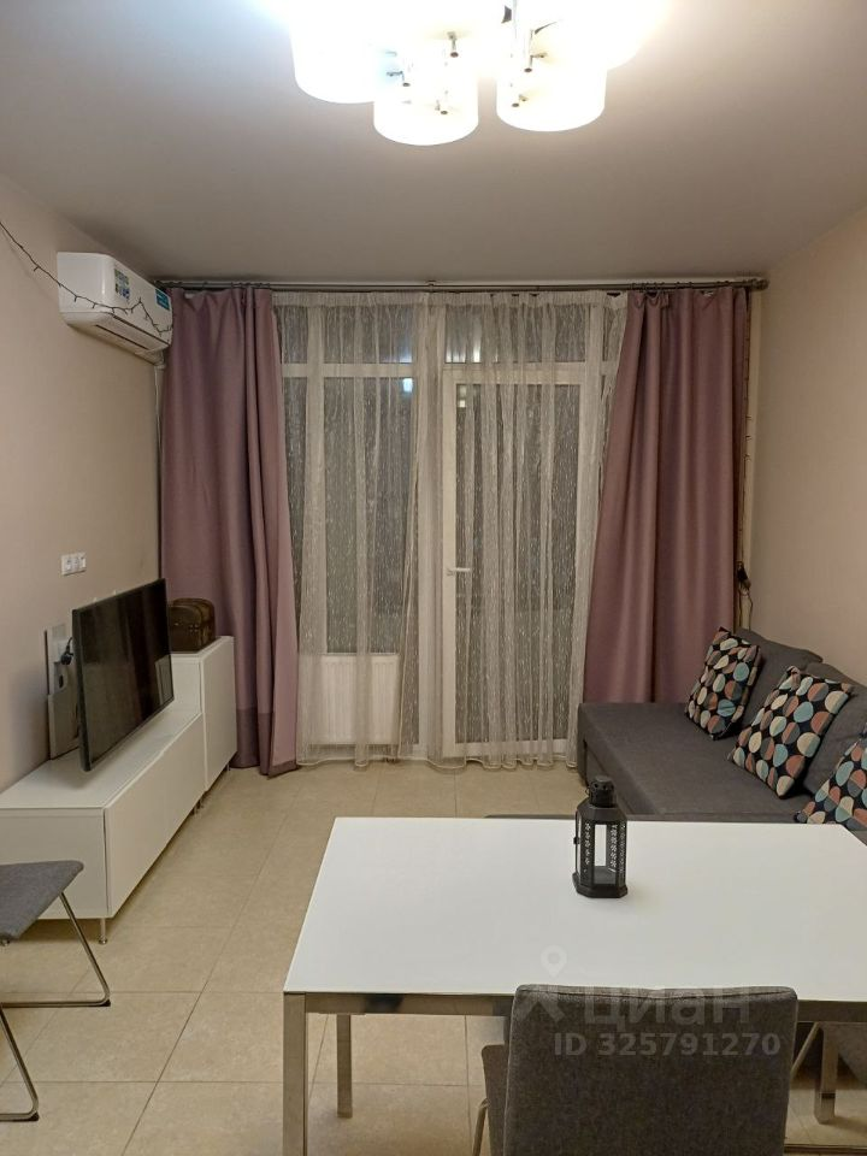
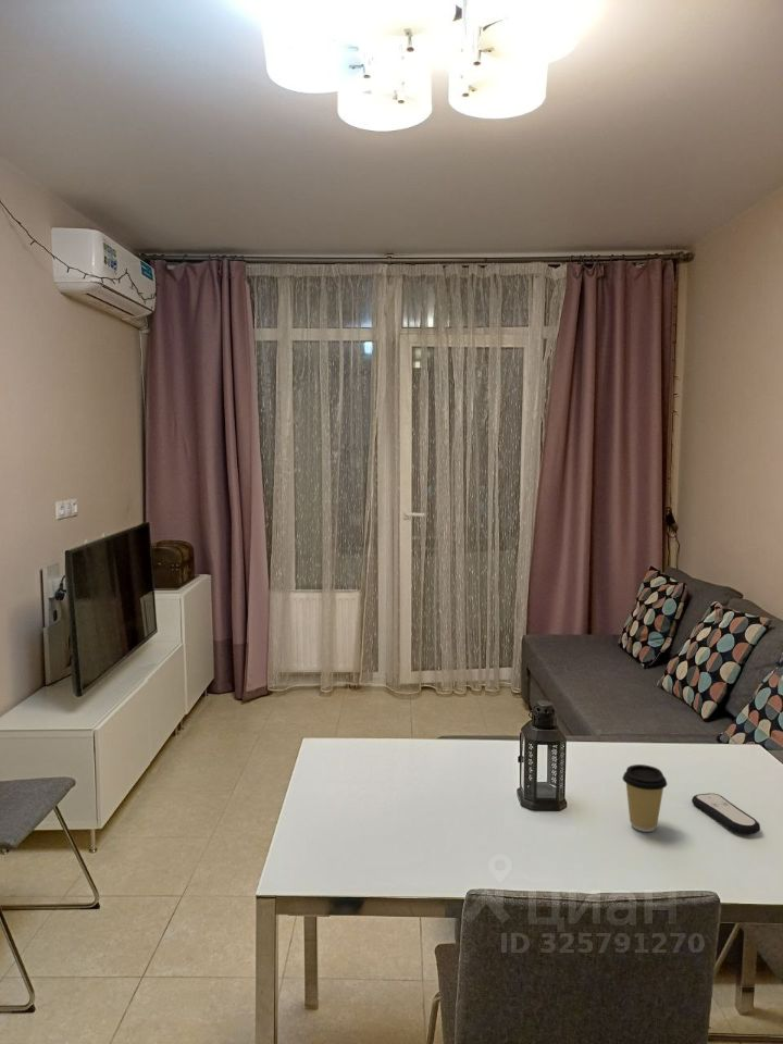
+ remote control (725, 812)
+ coffee cup (644, 798)
